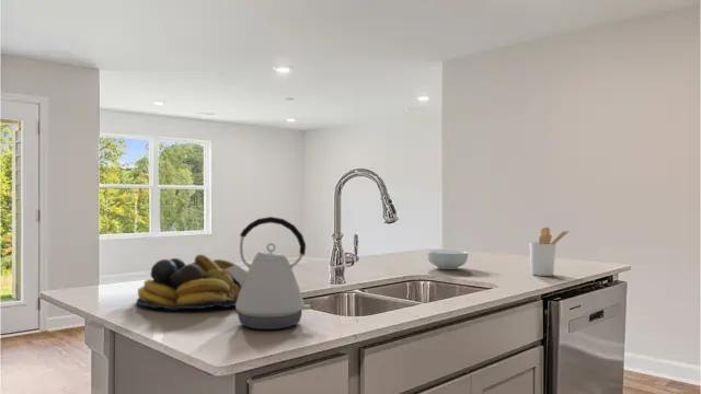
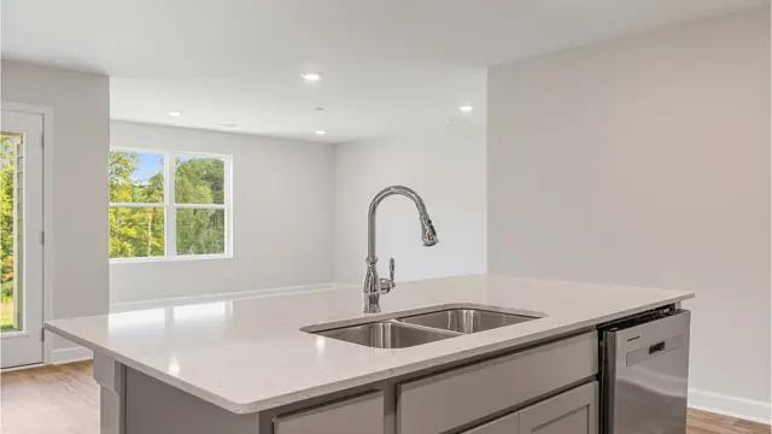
- utensil holder (549, 251)
- cereal bowl (447, 259)
- fruit bowl (202, 277)
- kettle (267, 269)
